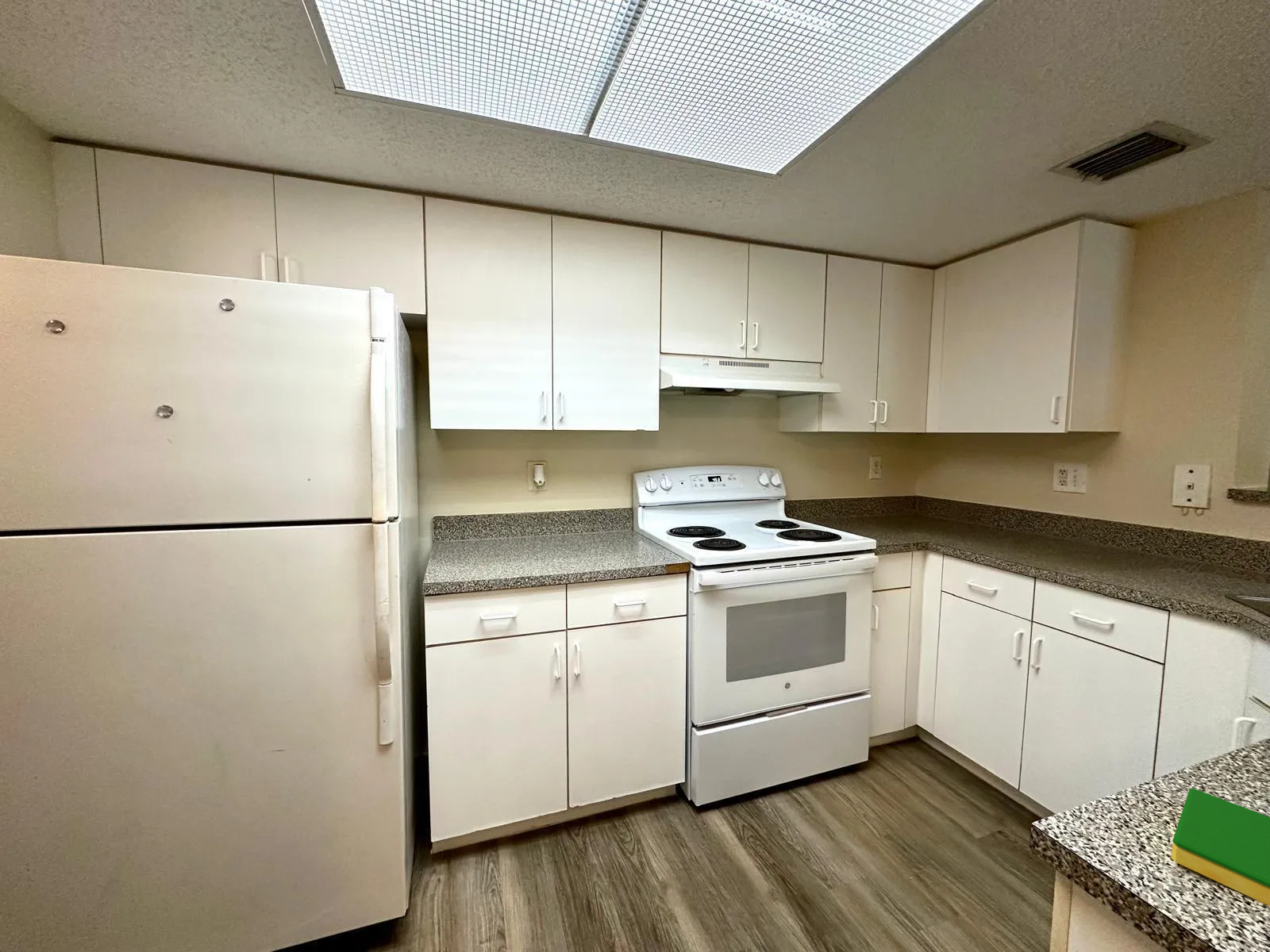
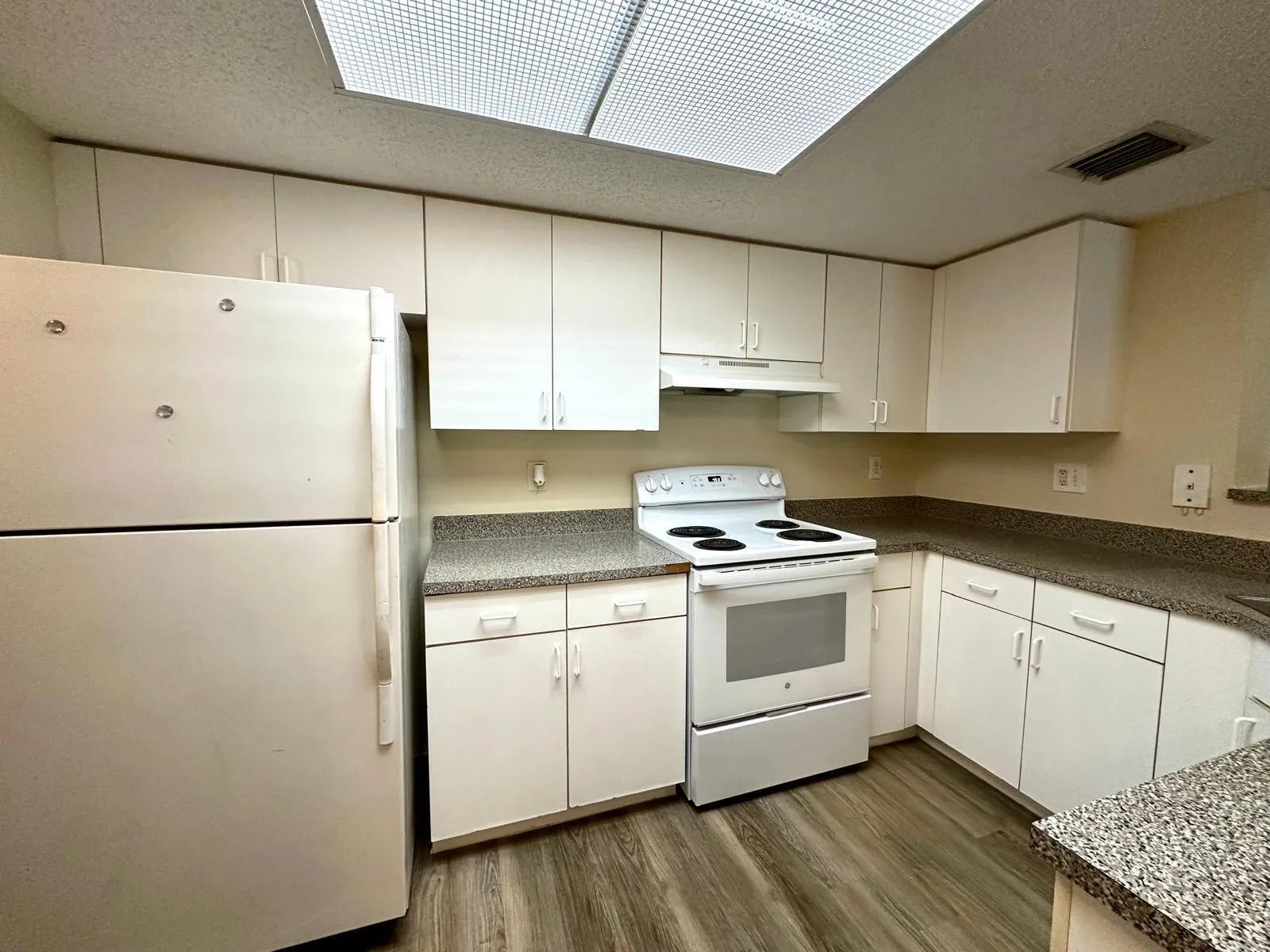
- dish sponge (1230, 841)
